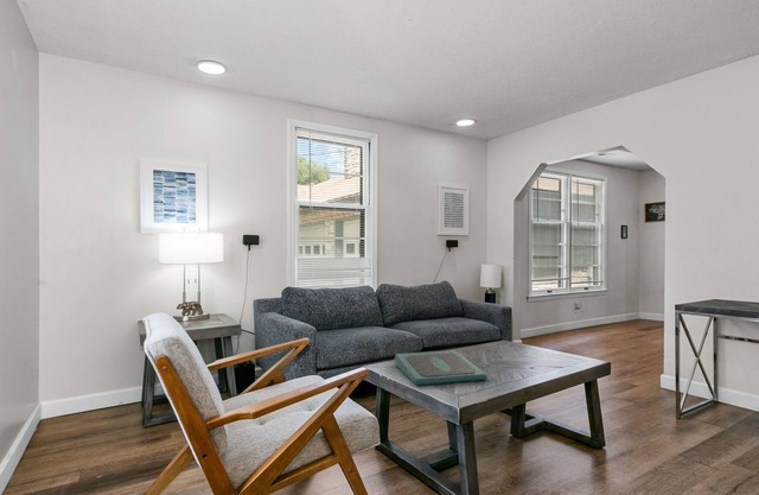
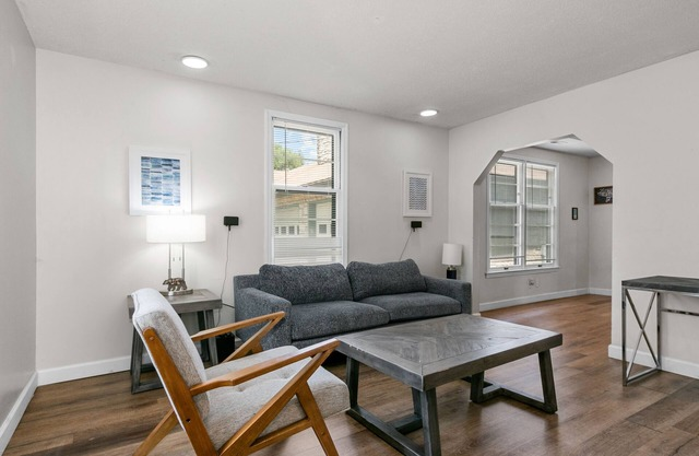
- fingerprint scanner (438, 366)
